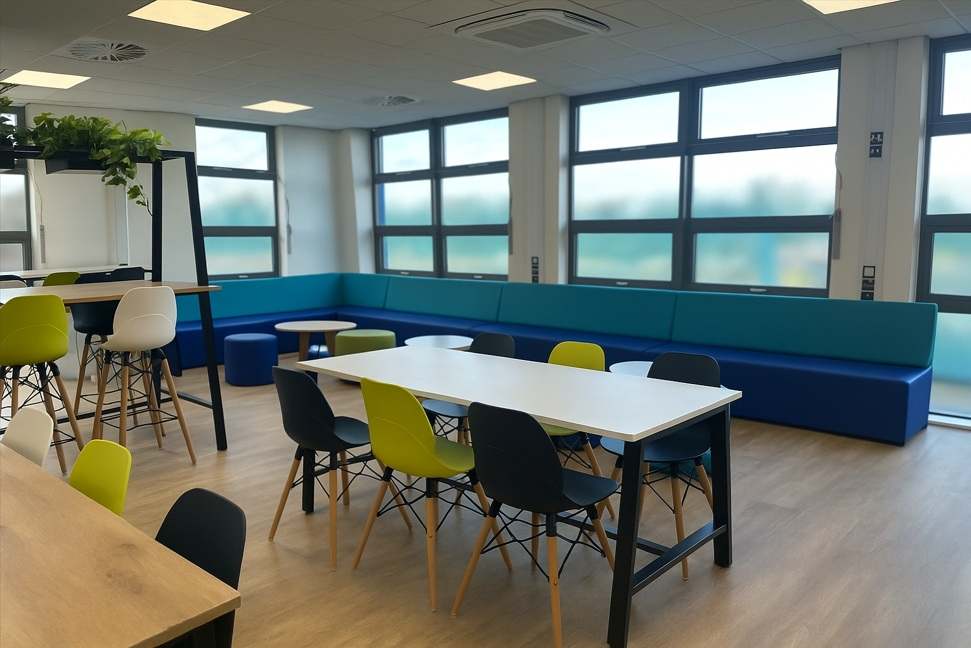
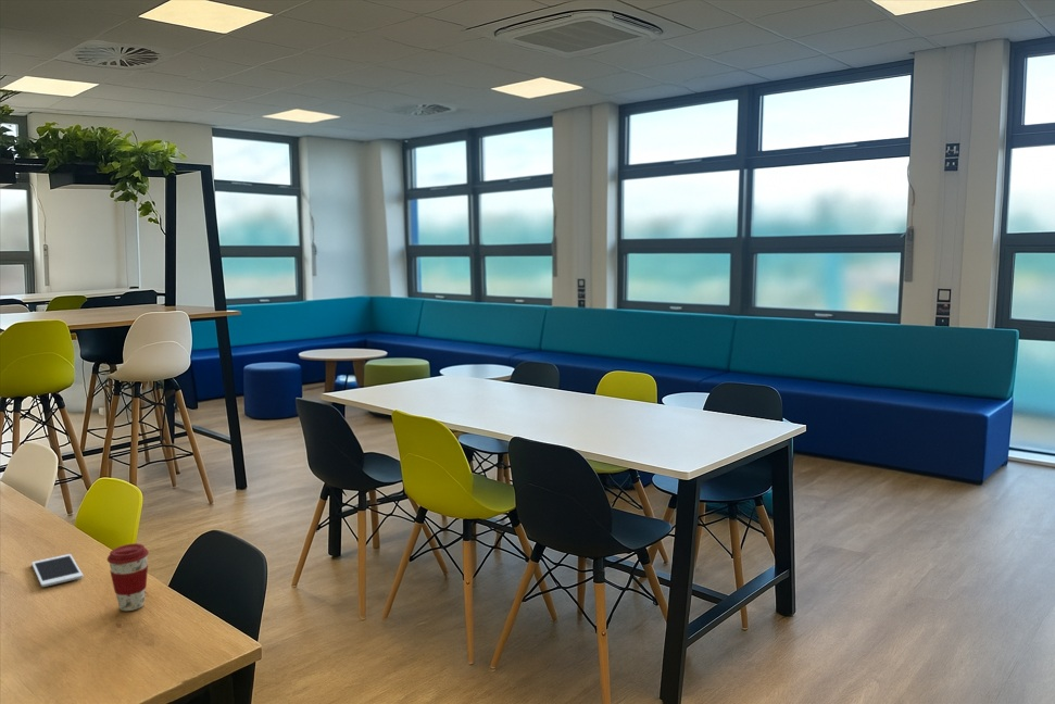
+ coffee cup (129, 577)
+ cell phone (56, 569)
